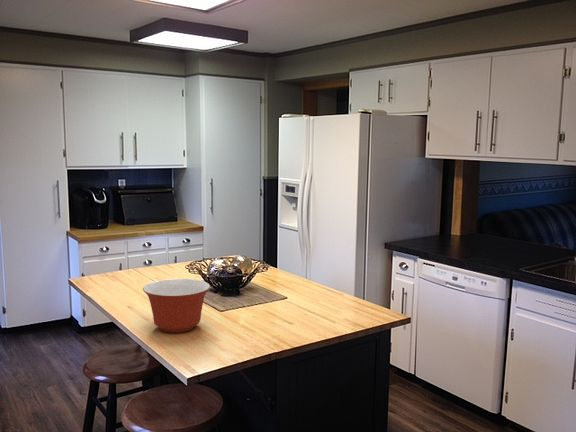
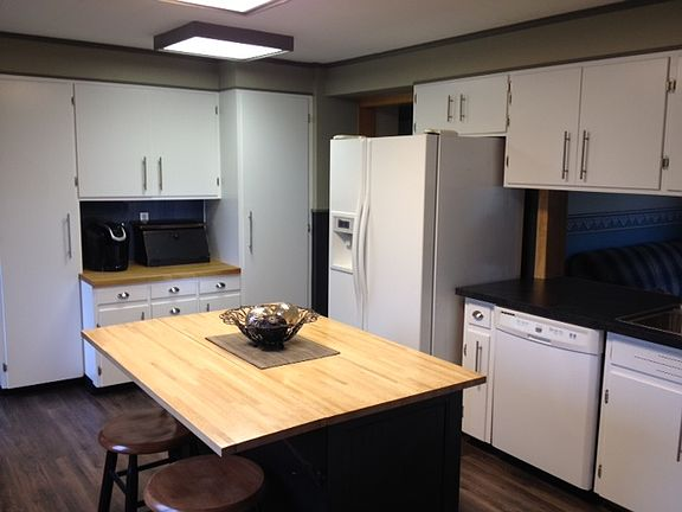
- mixing bowl (177, 307)
